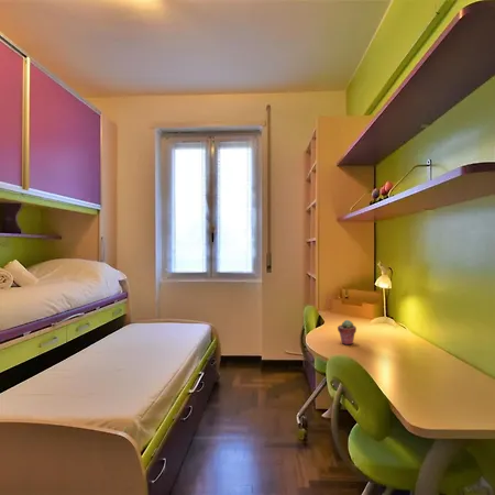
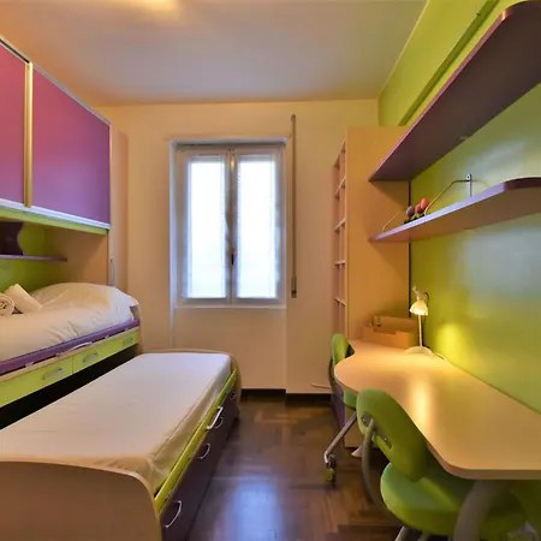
- potted succulent (346, 331)
